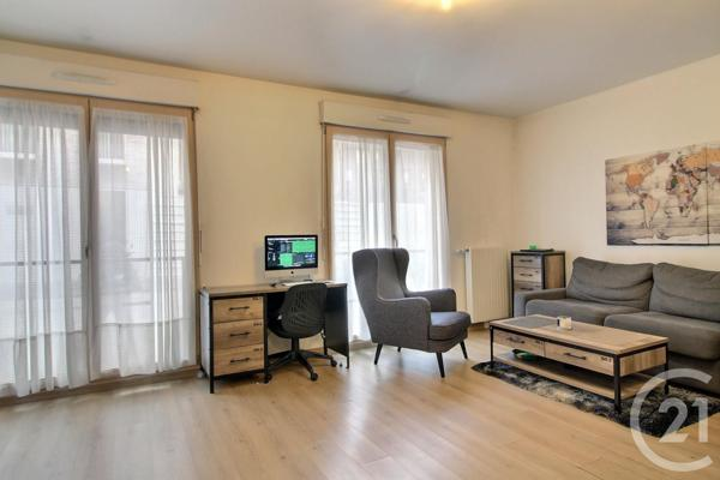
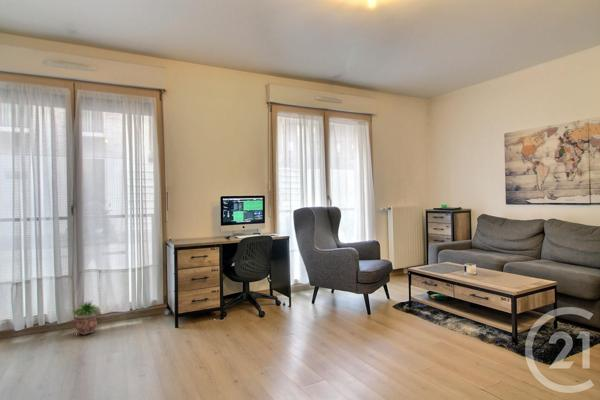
+ potted plant (86, 316)
